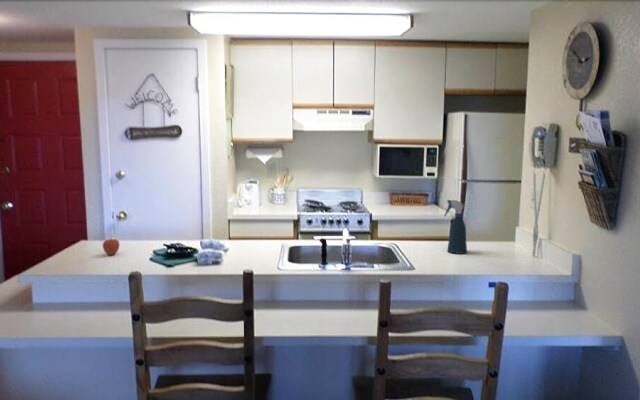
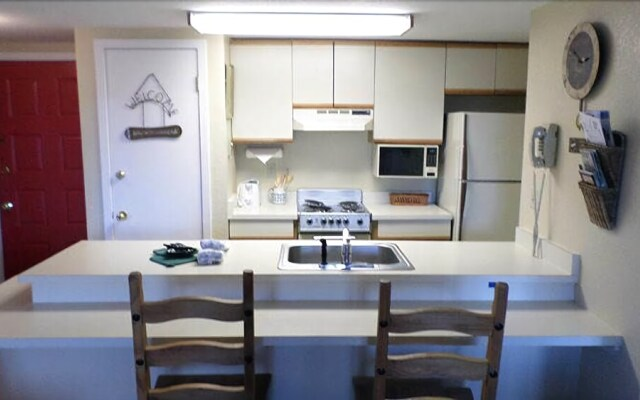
- spray bottle (457, 226)
- fruit (111, 245)
